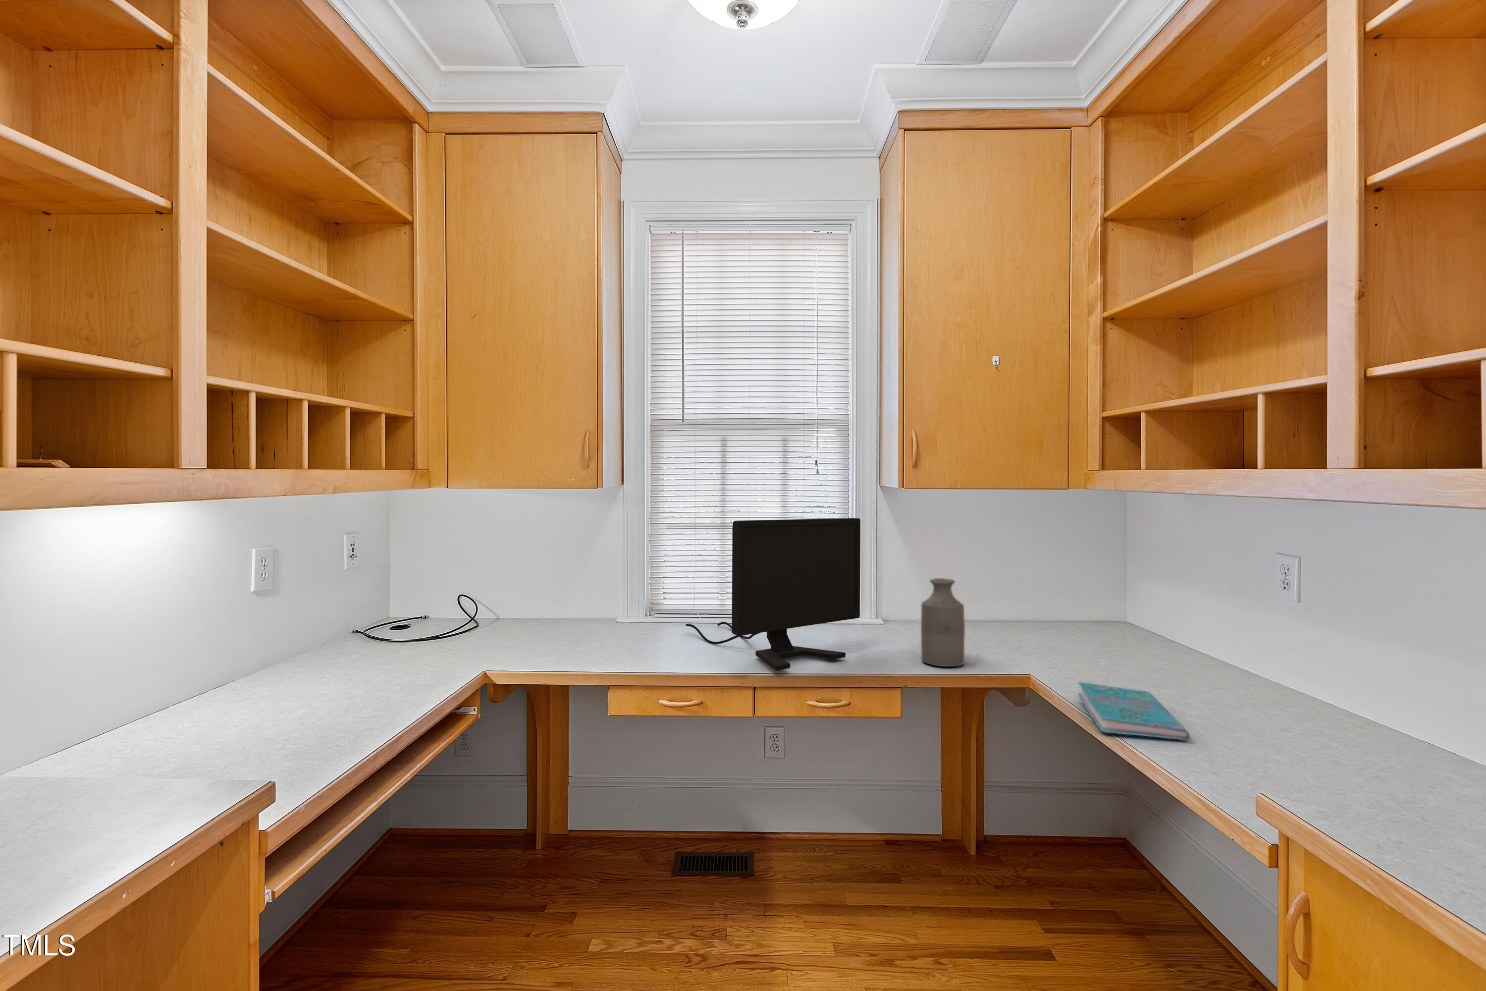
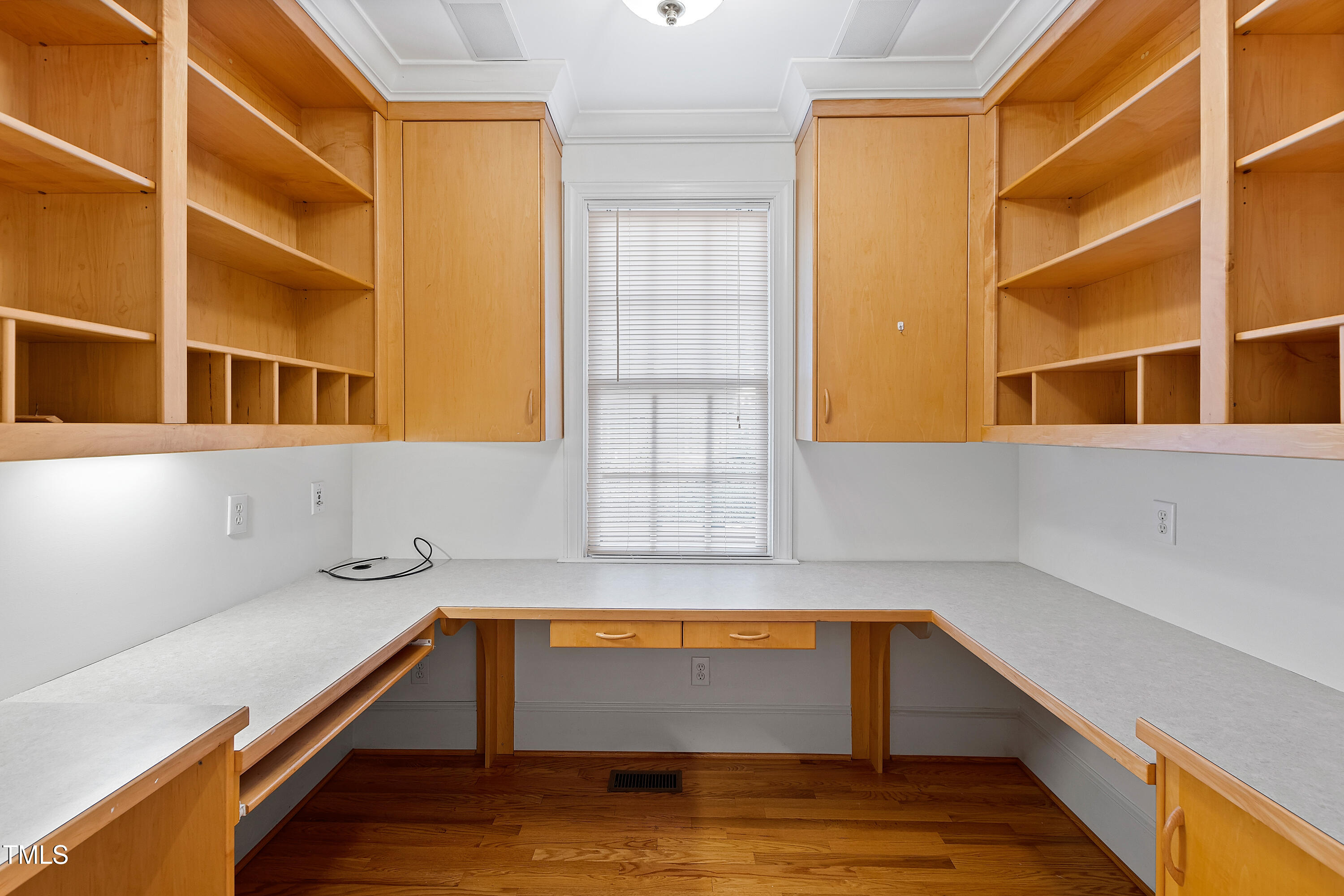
- cover (1129, 708)
- computer monitor (751, 582)
- bottle (942, 620)
